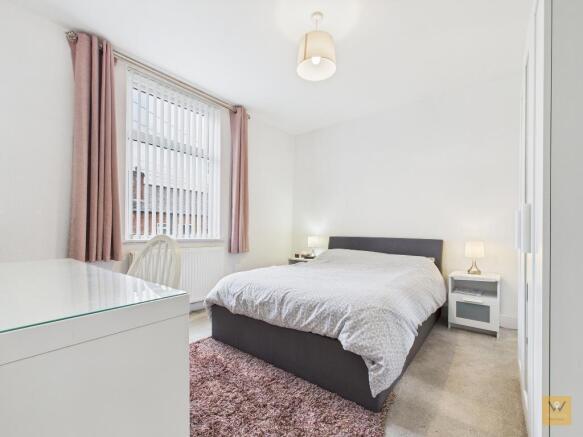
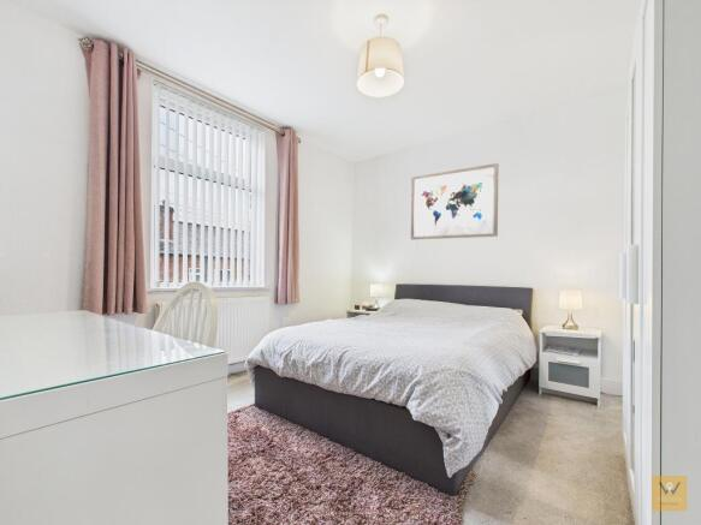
+ wall art (451, 204)
